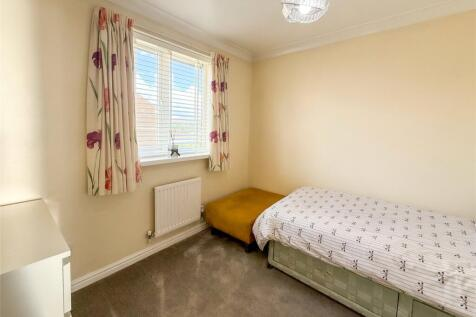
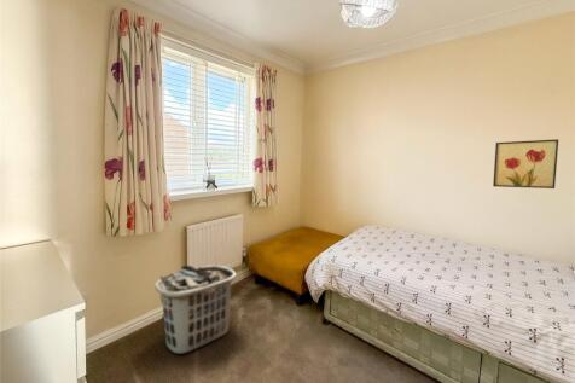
+ wall art (523, 164)
+ clothes hamper (197, 300)
